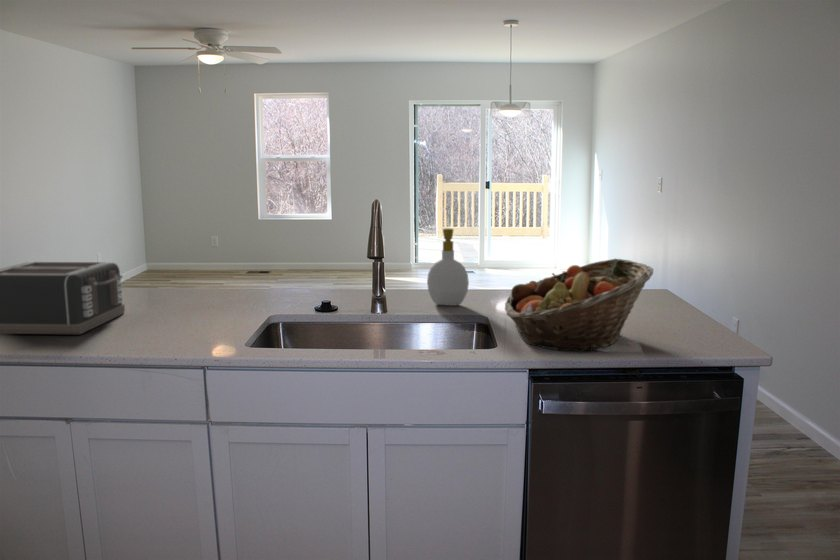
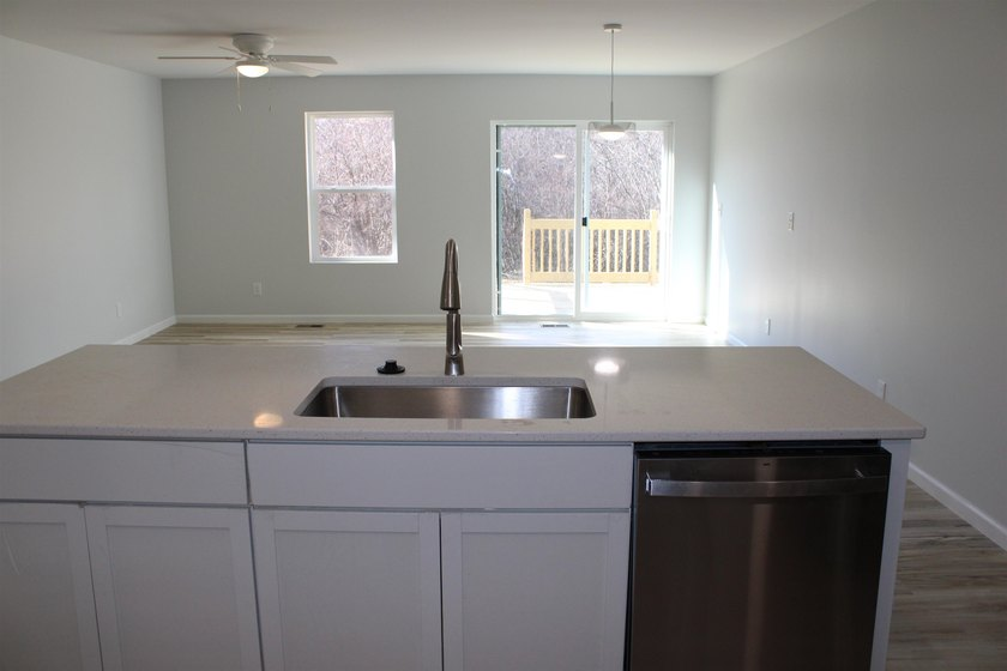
- soap bottle (447, 267)
- fruit basket (575, 300)
- toaster (59, 295)
